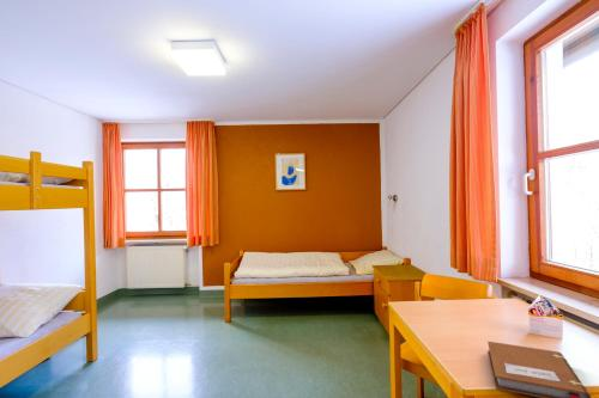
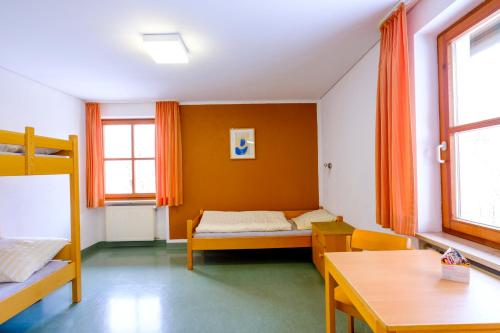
- notebook (532, 369)
